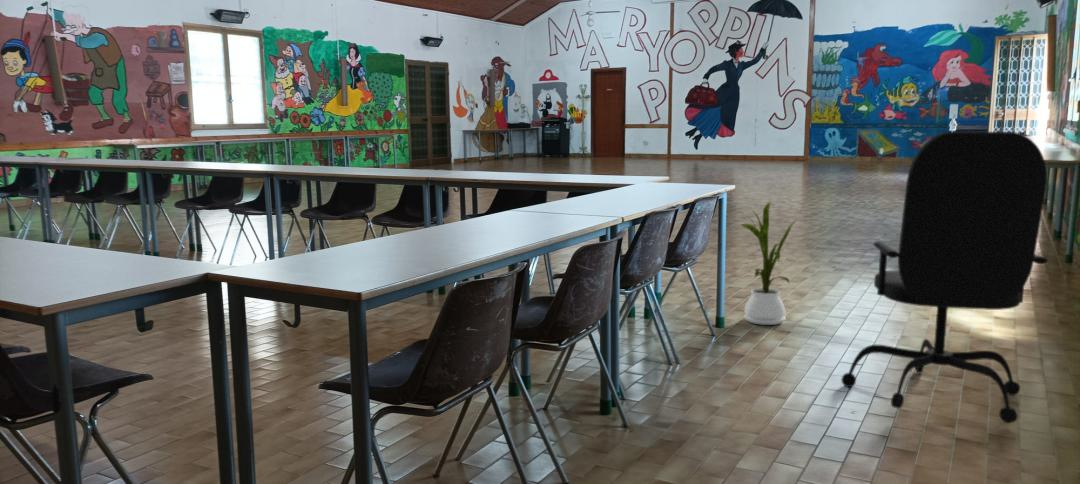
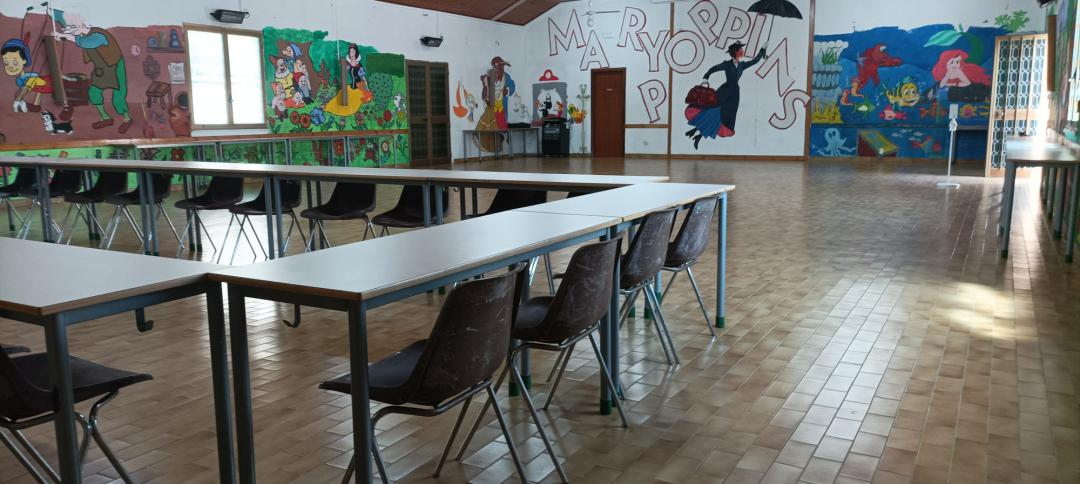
- house plant (765, 260)
- office chair (939, 266)
